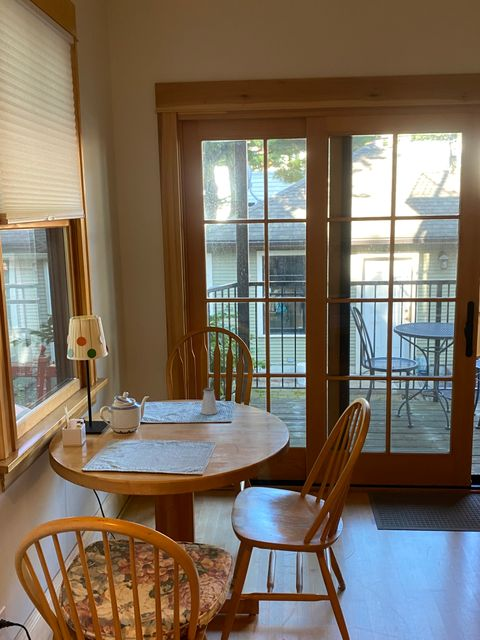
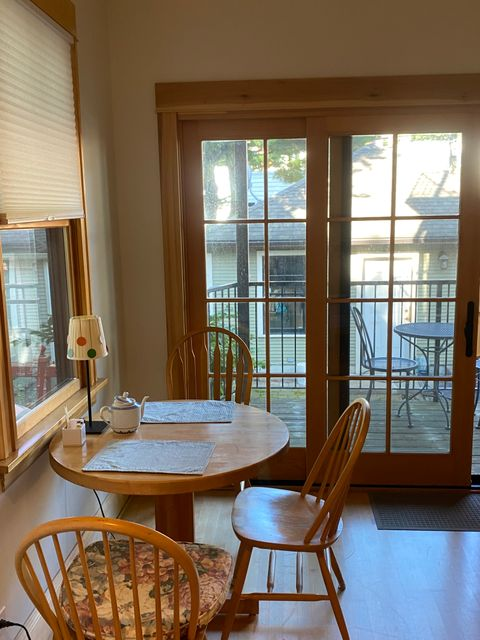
- saltshaker (209, 400)
